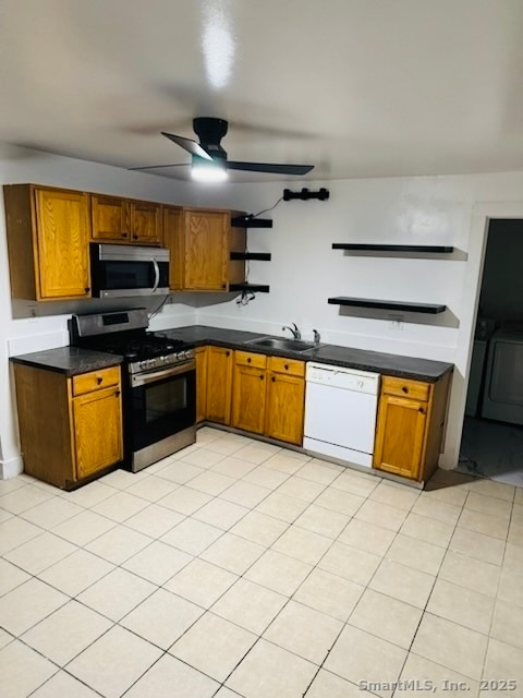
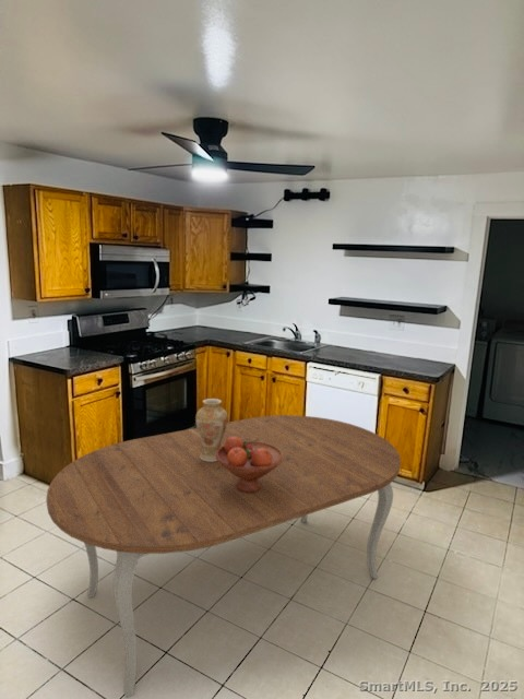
+ vase (211, 428)
+ dining table (239, 524)
+ fruit bowl (249, 463)
